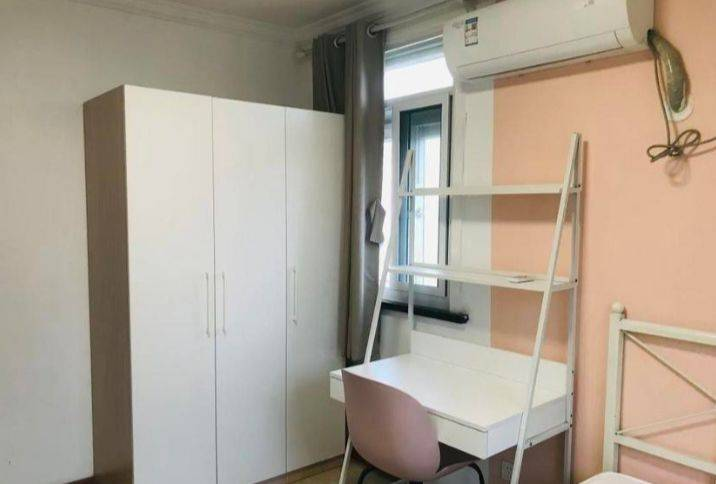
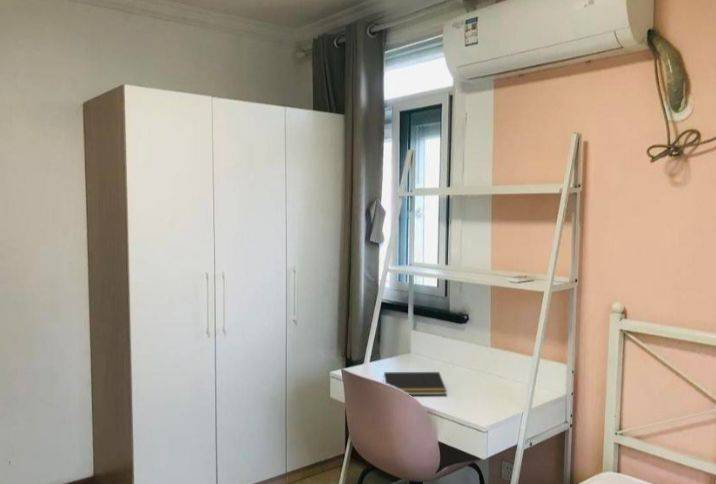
+ notepad (414, 383)
